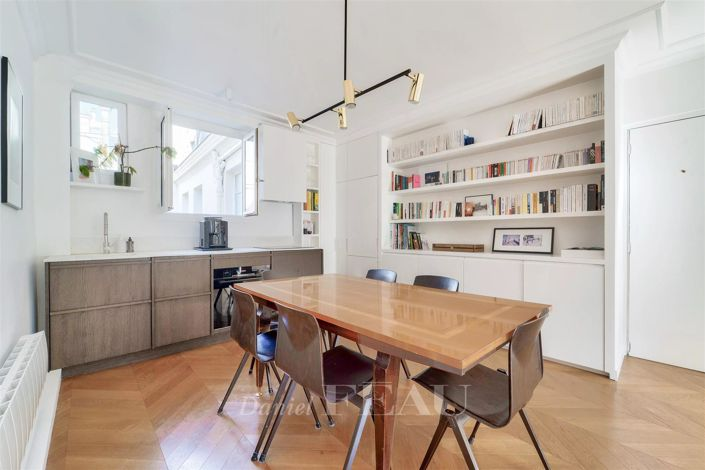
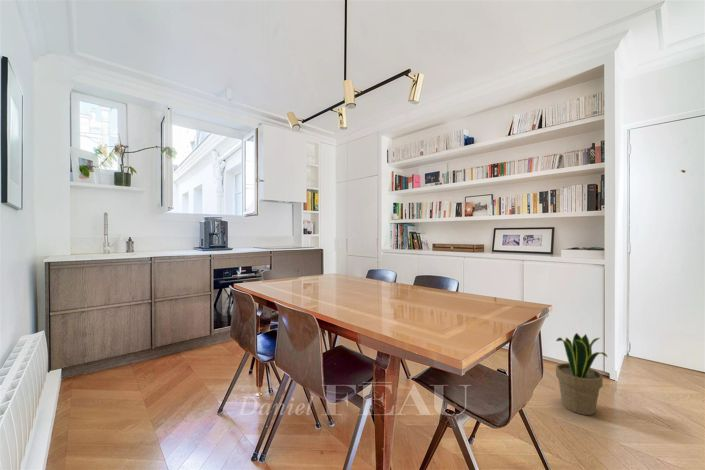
+ potted plant (580, 371)
